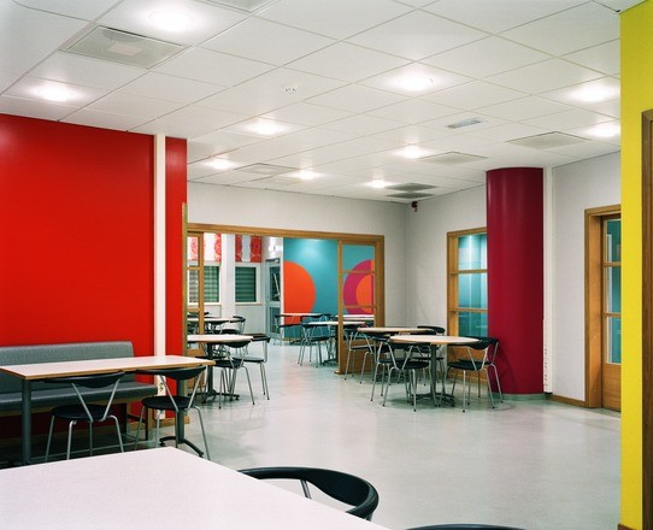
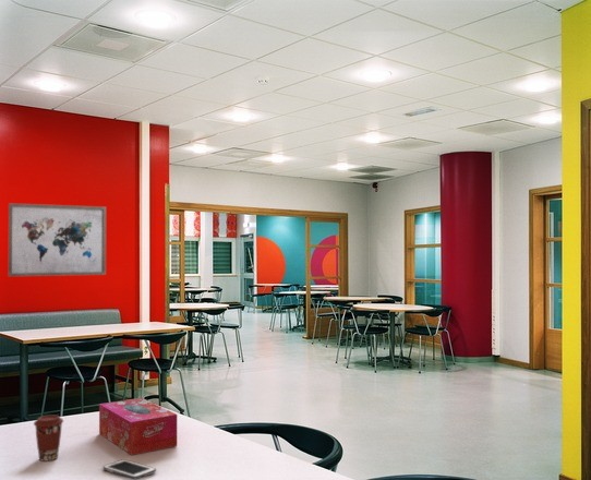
+ wall art (59, 240)
+ tissue box (136, 423)
+ coffee cup (48, 437)
+ cell phone (129, 469)
